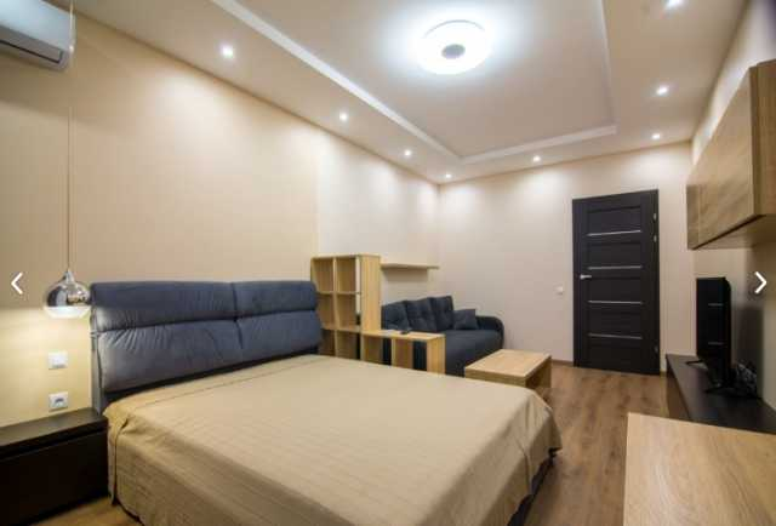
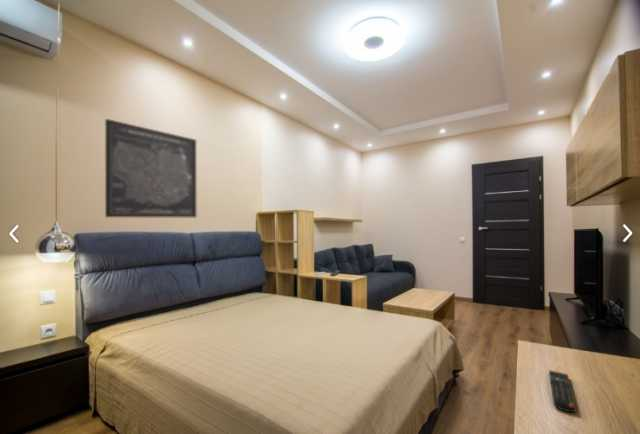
+ wall art (156, 173)
+ remote control (561, 389)
